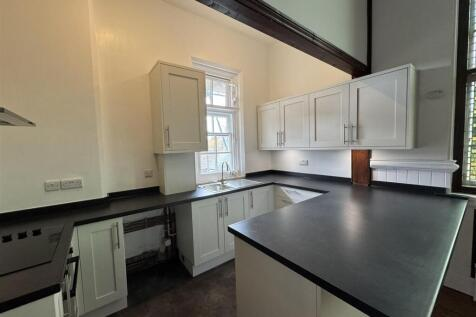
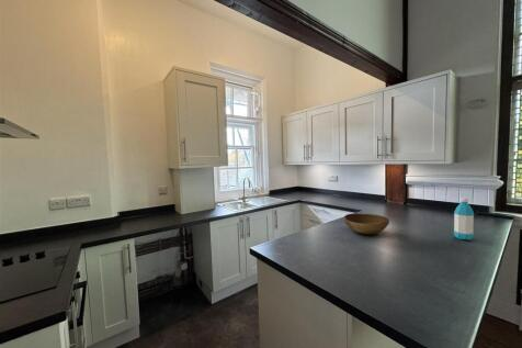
+ bowl (365, 224)
+ water bottle (463, 218)
